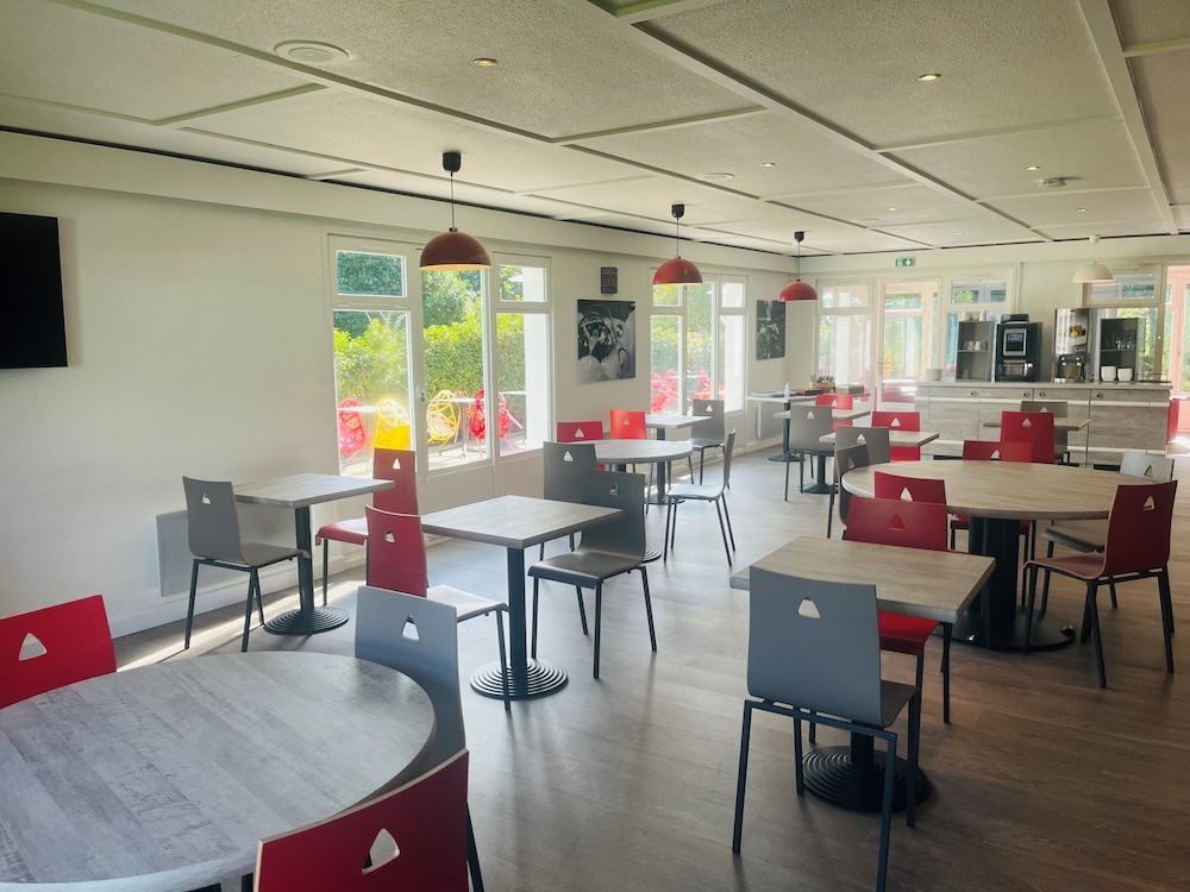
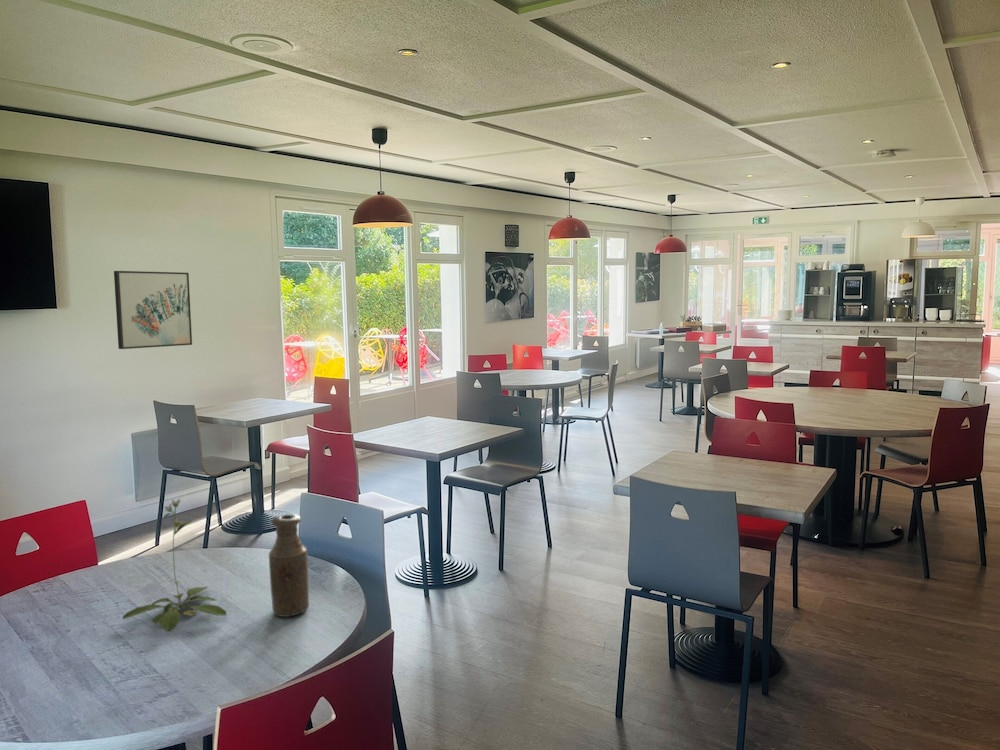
+ plant (173, 556)
+ bottle (288, 564)
+ wall art (154, 309)
